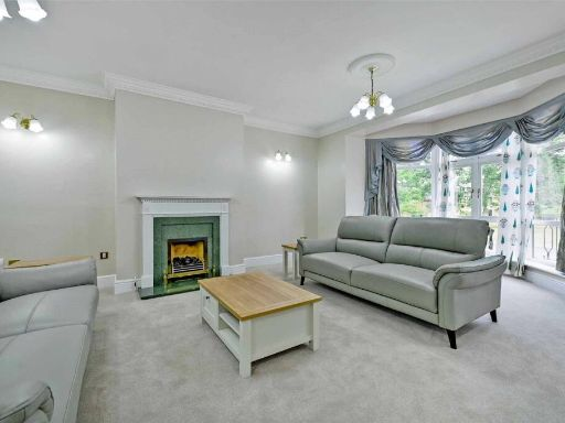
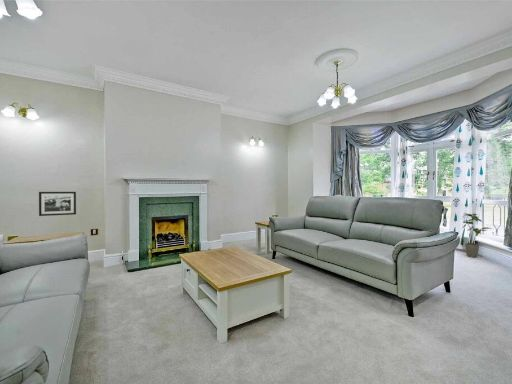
+ picture frame (58, 203)
+ house plant (475, 236)
